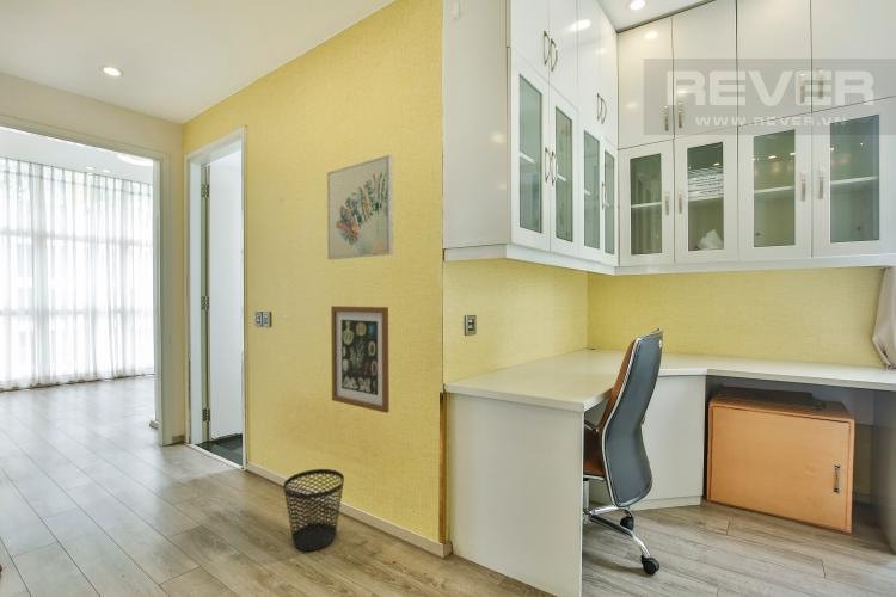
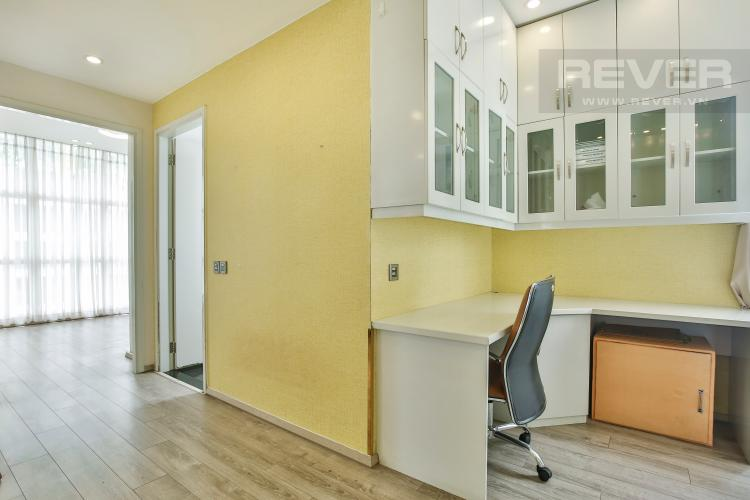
- wall art (358, 356)
- wall art (357, 210)
- wastebasket (313, 510)
